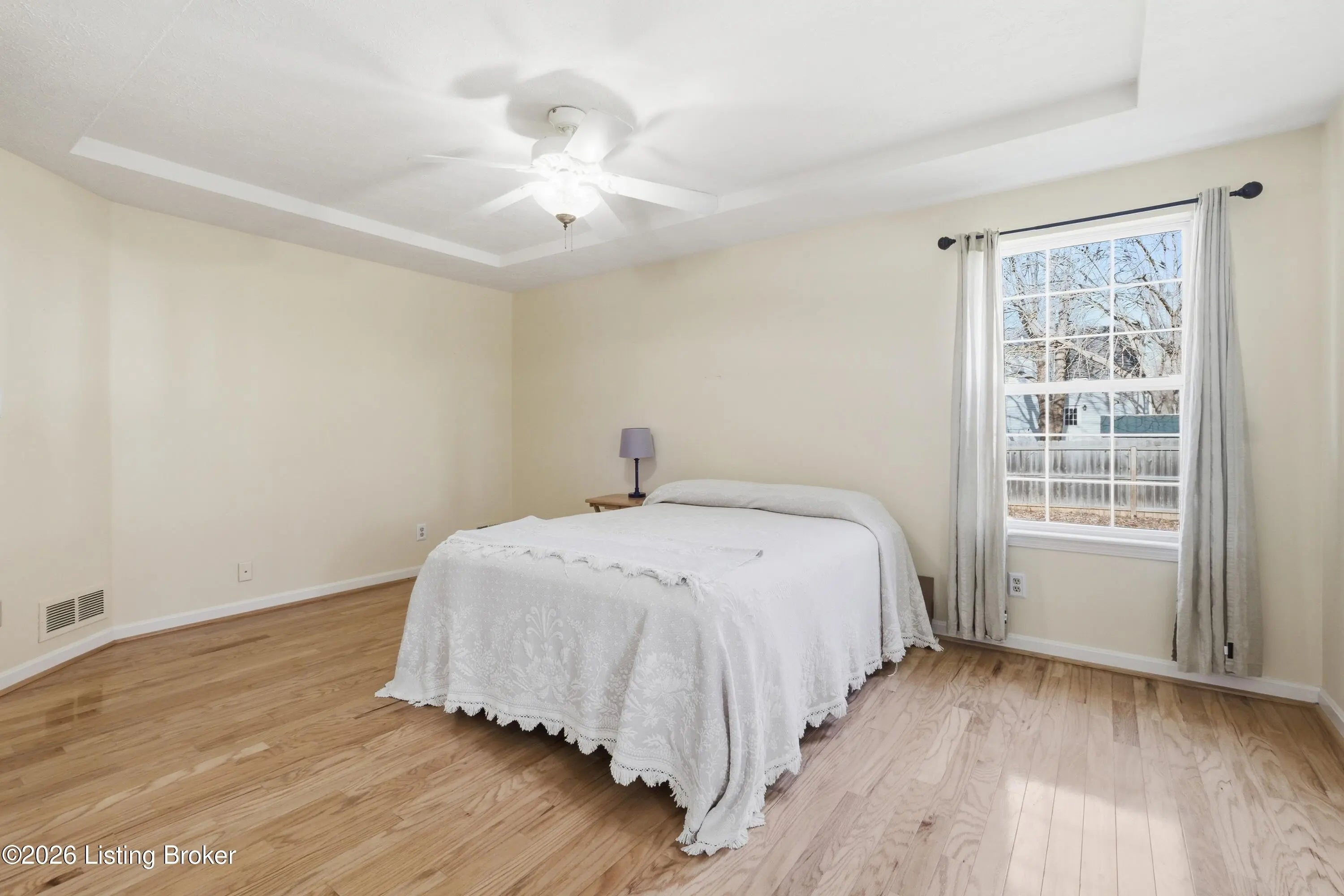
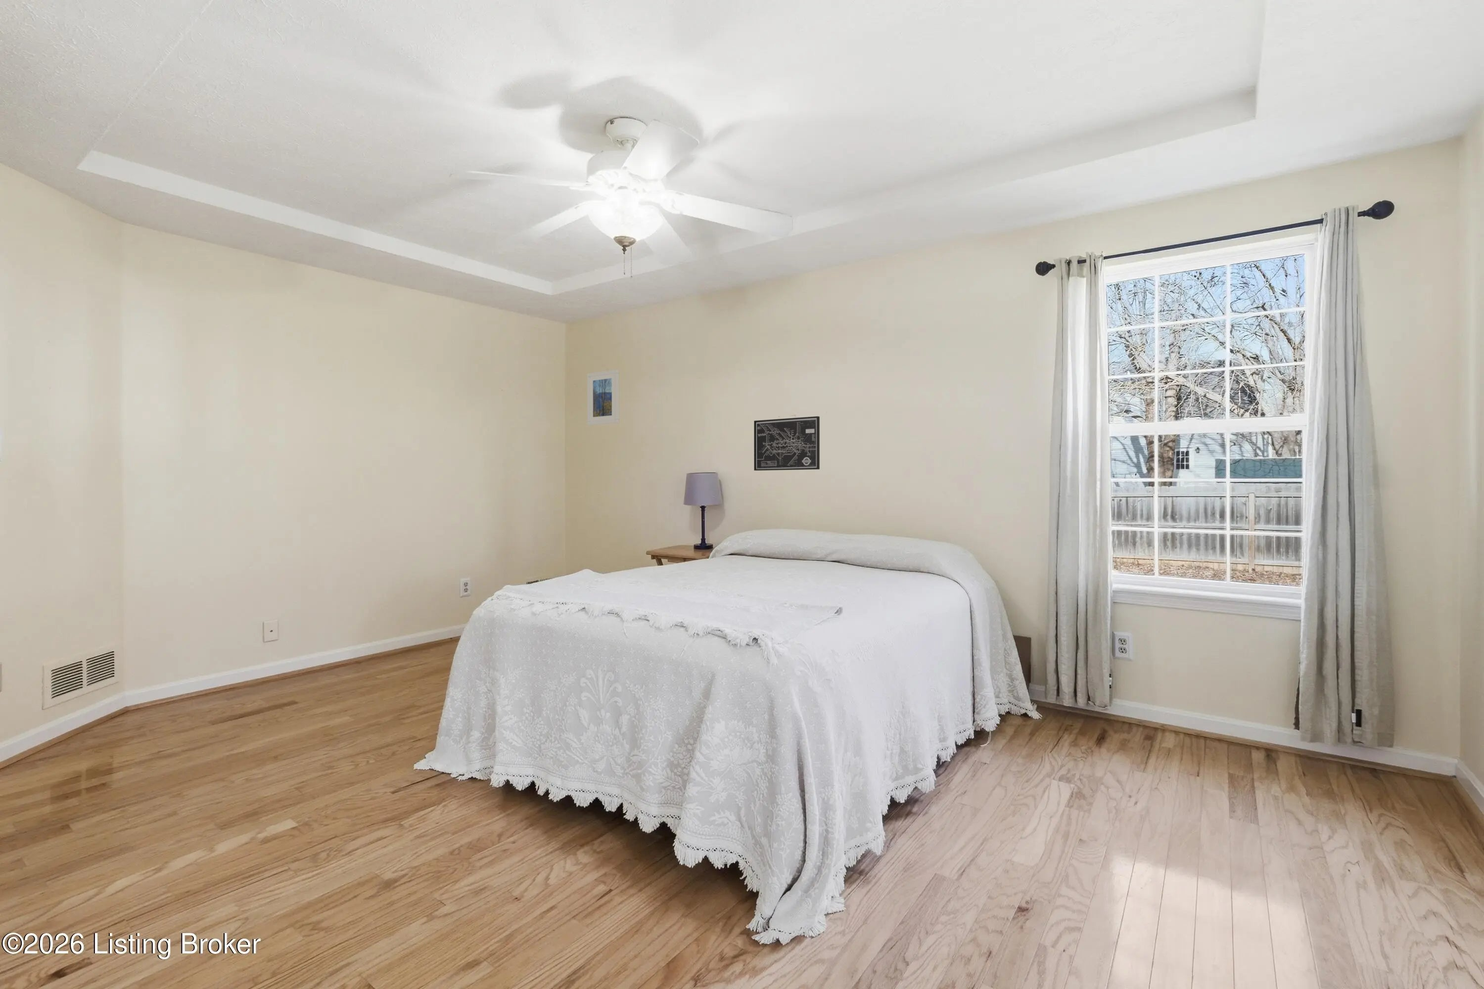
+ wall art (785, 444)
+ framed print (603, 397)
